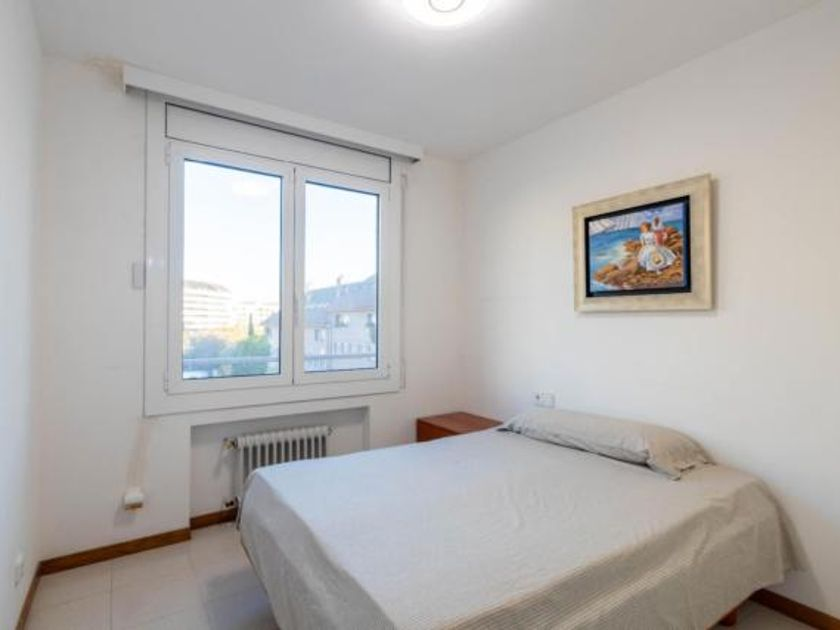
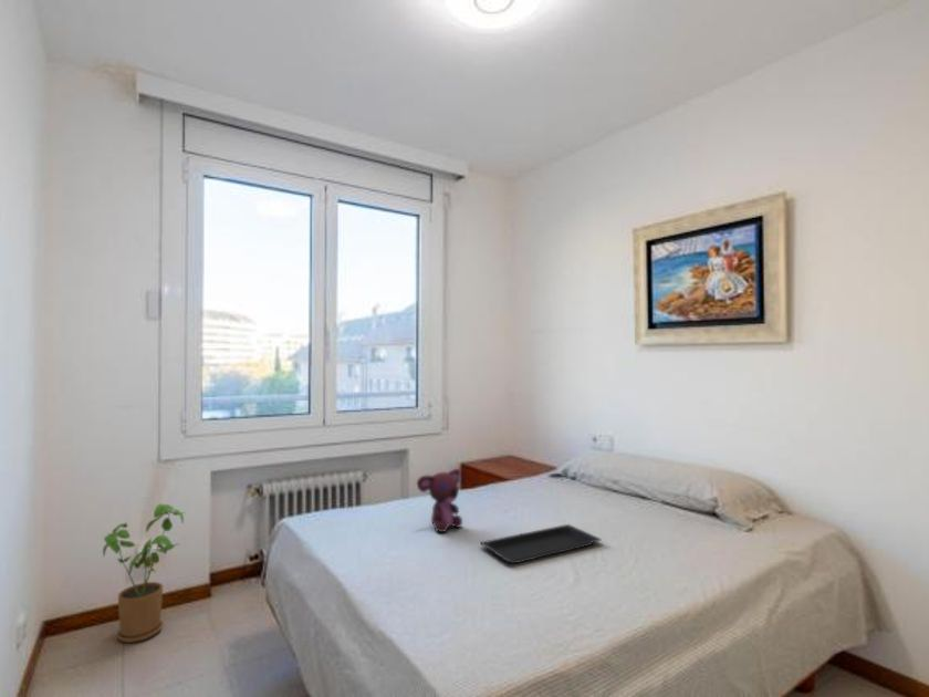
+ serving tray (541, 543)
+ teddy bear (445, 500)
+ house plant (145, 570)
